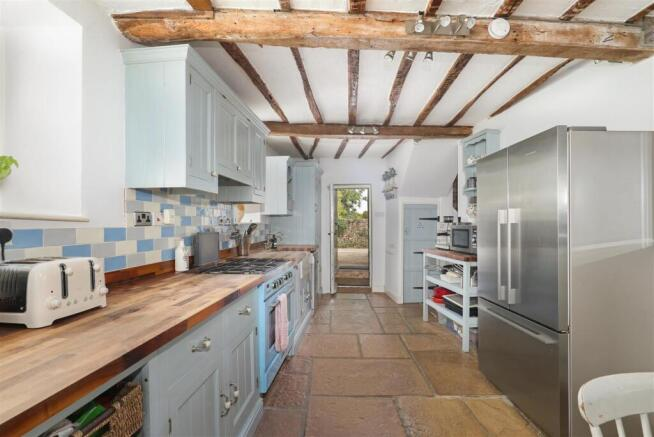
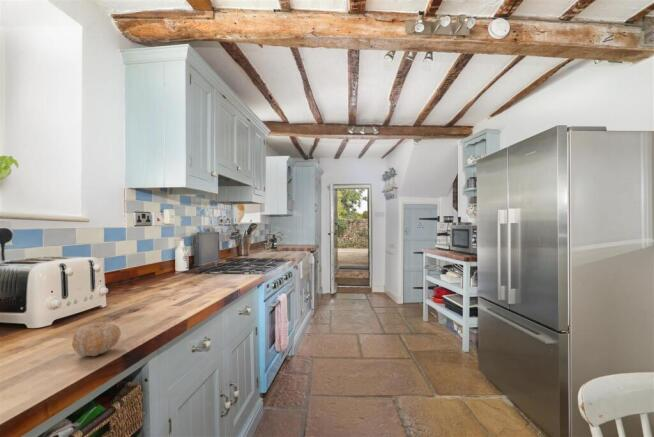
+ fruit (96, 339)
